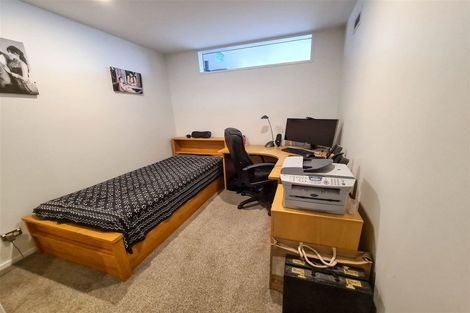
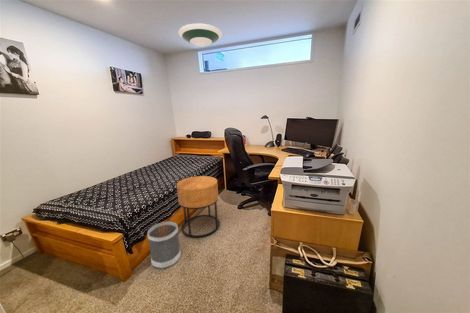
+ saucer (200, 39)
+ wastebasket (164, 243)
+ side table (199, 204)
